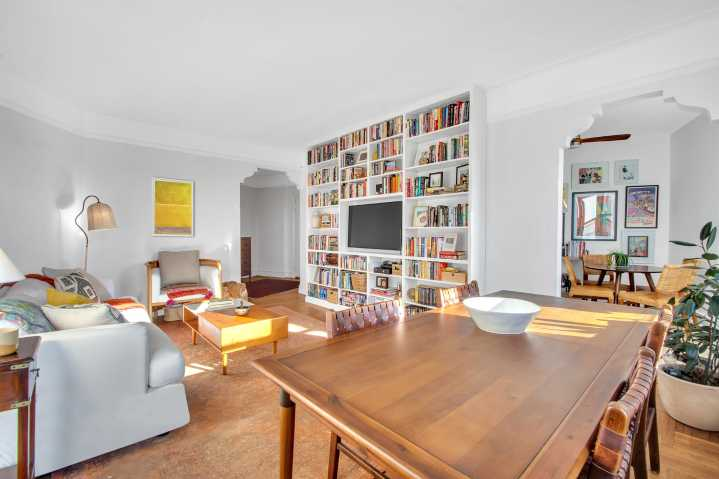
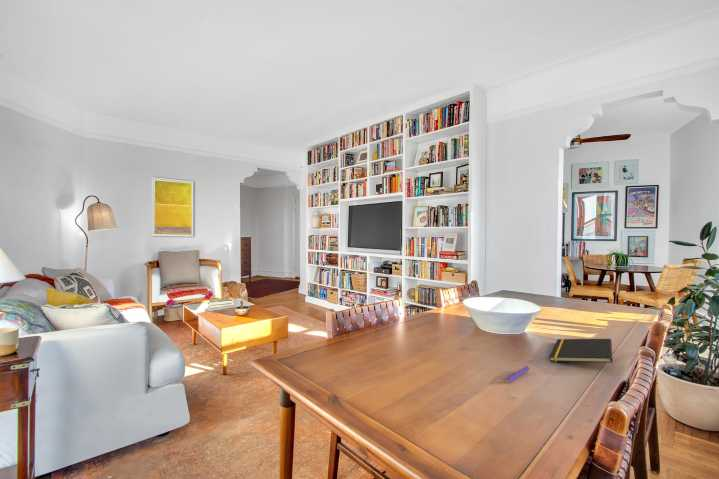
+ pen (517, 374)
+ notepad (581, 349)
